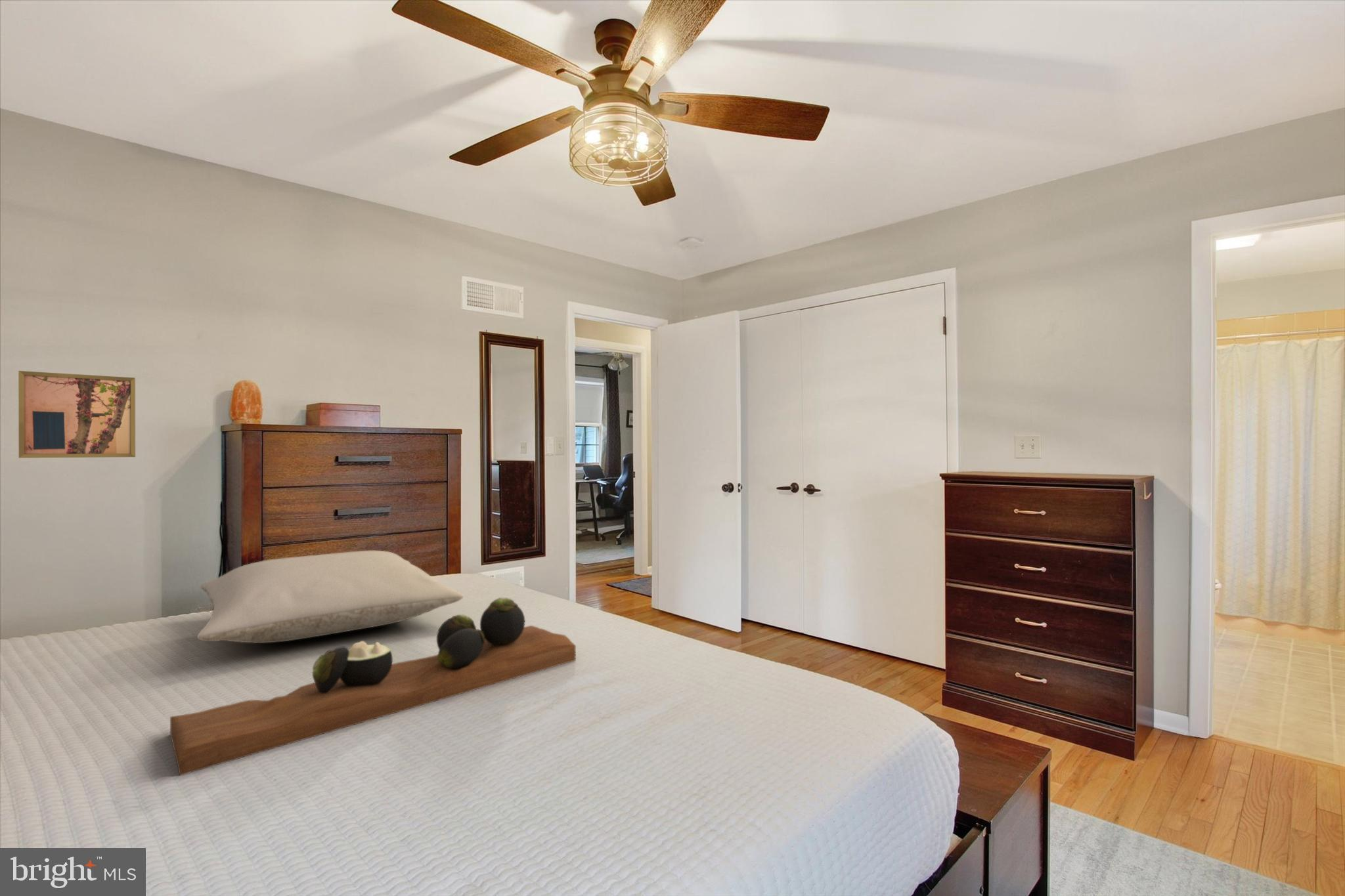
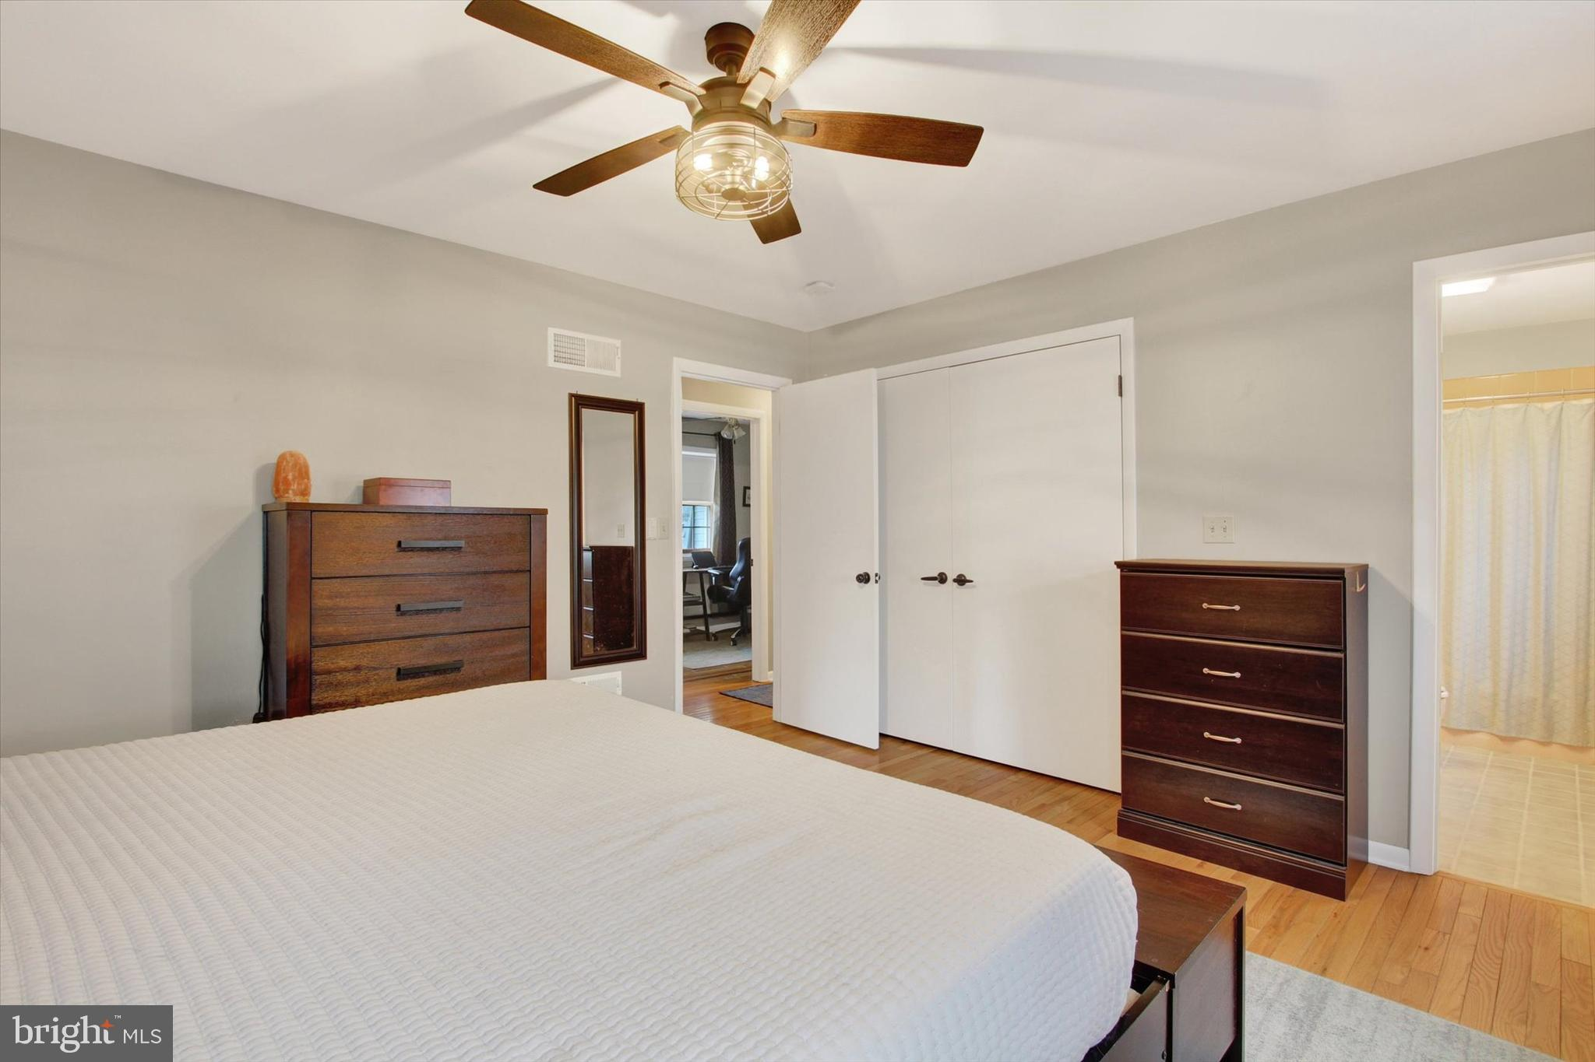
- decorative tray (405, 661)
- pillow (328, 591)
- wall art (79, 416)
